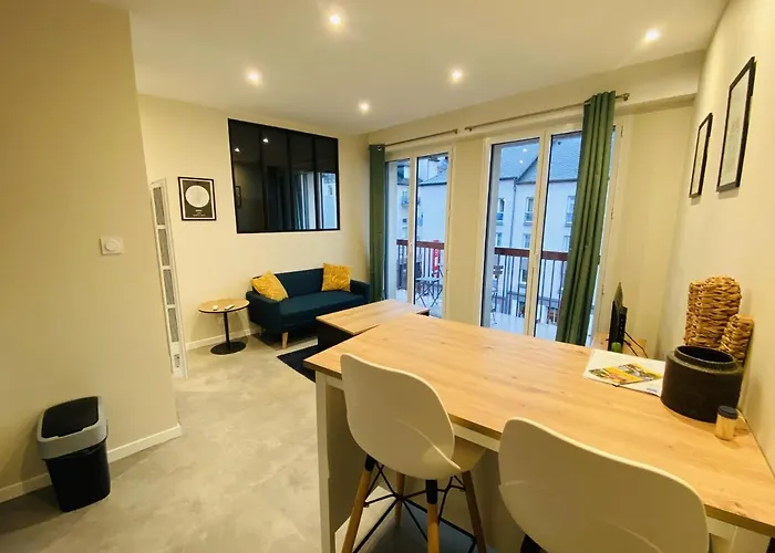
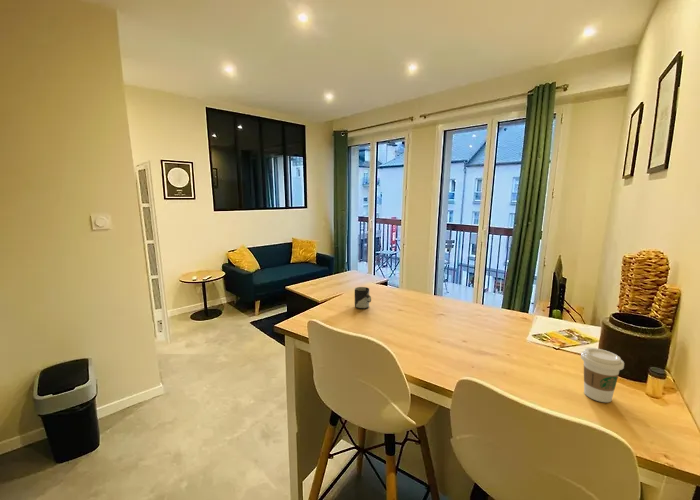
+ coffee cup (600, 374)
+ cup (363, 298)
